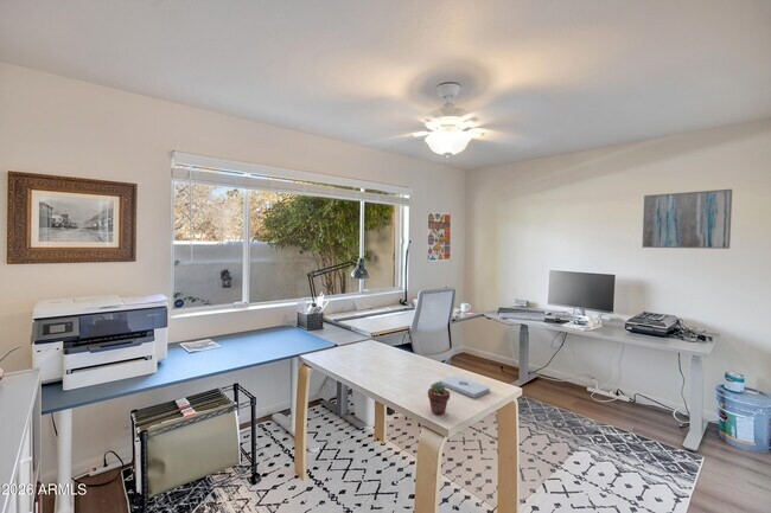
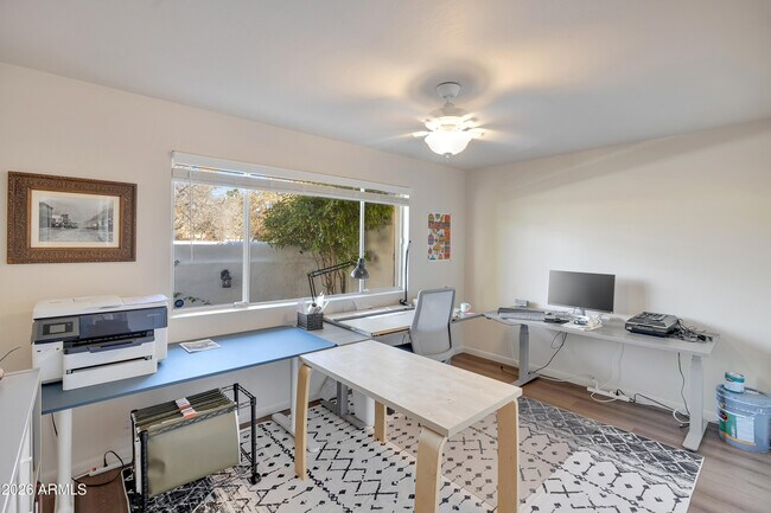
- notepad (464, 385)
- wall art (683, 220)
- potted succulent (438, 397)
